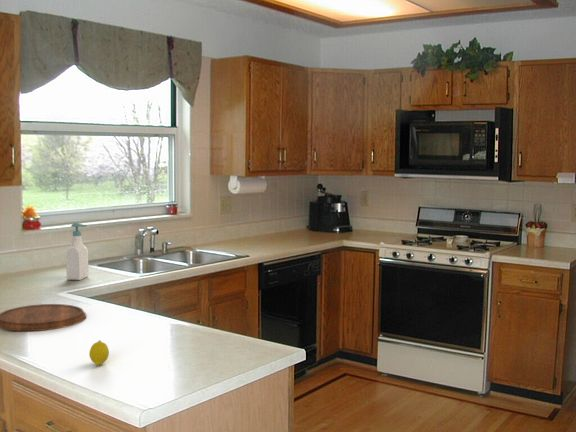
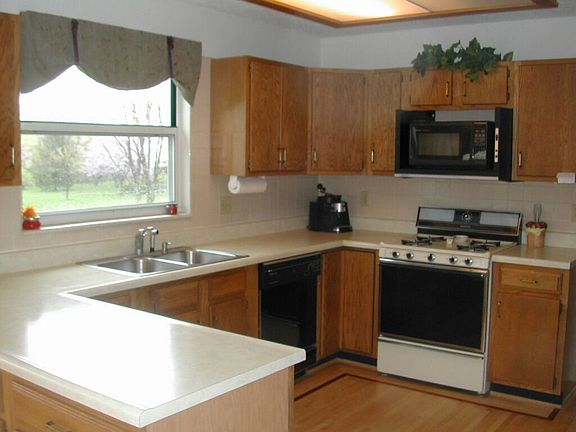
- cutting board (41, 316)
- soap bottle (78, 250)
- fruit (99, 352)
